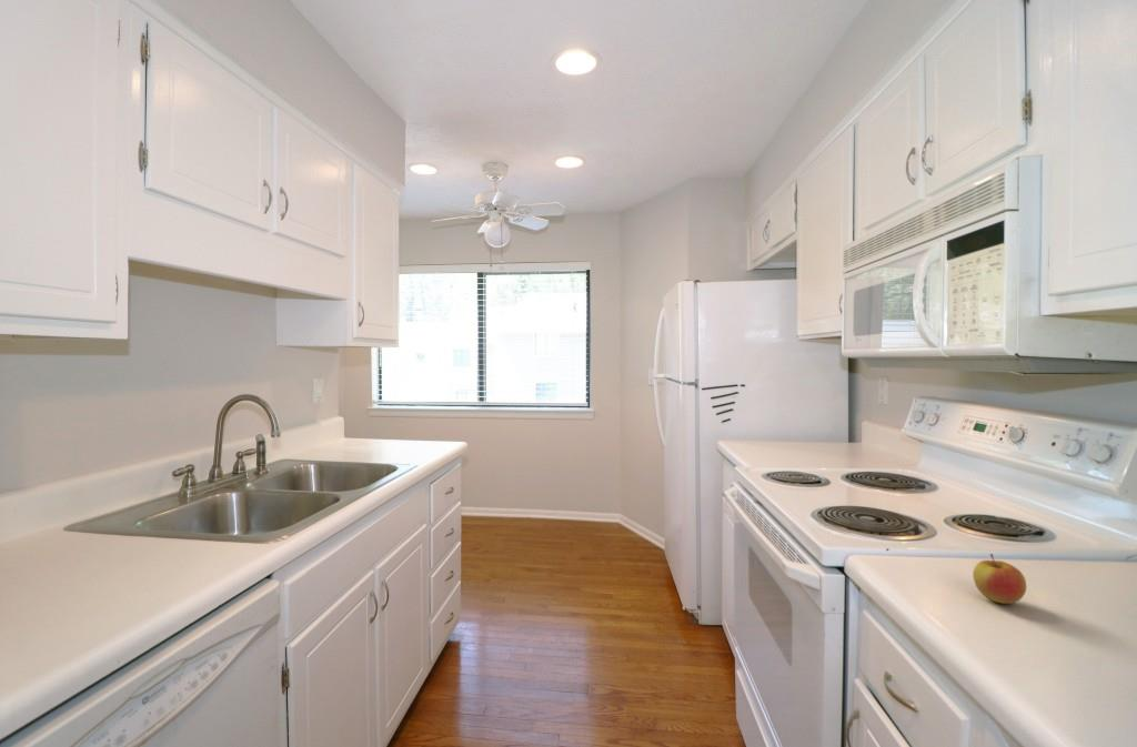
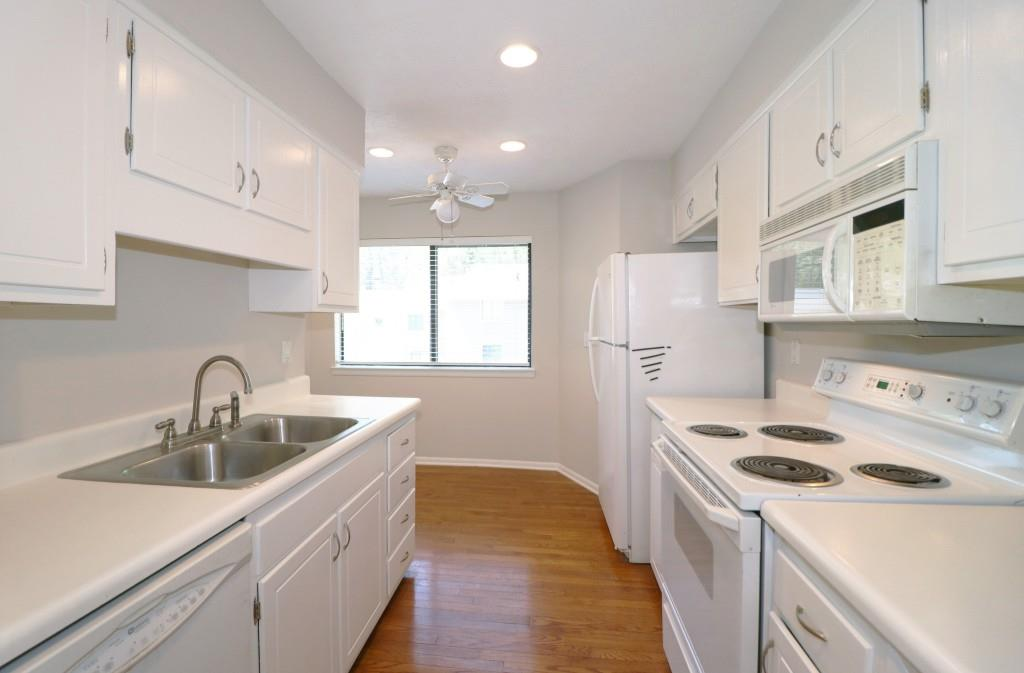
- apple (998, 577)
